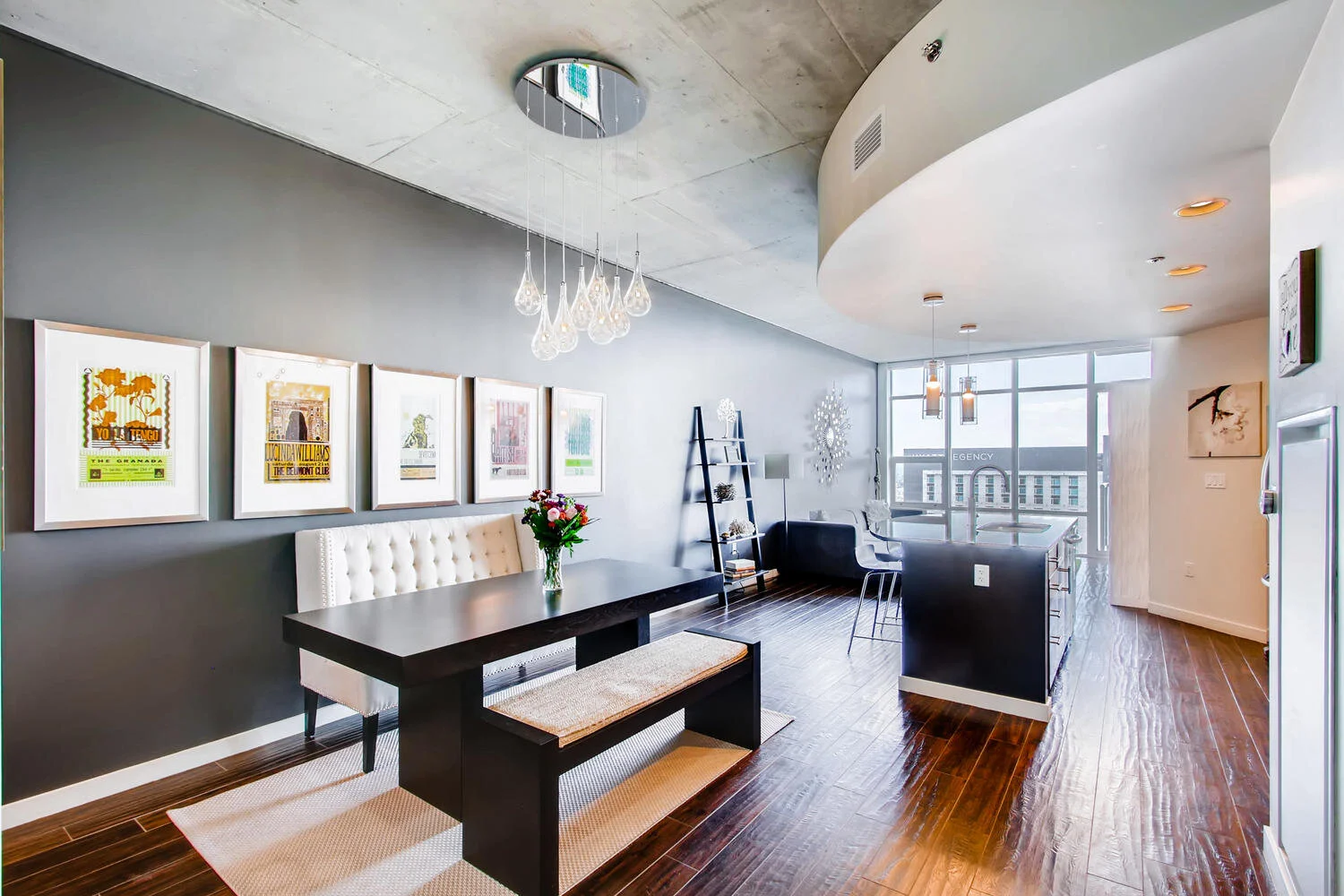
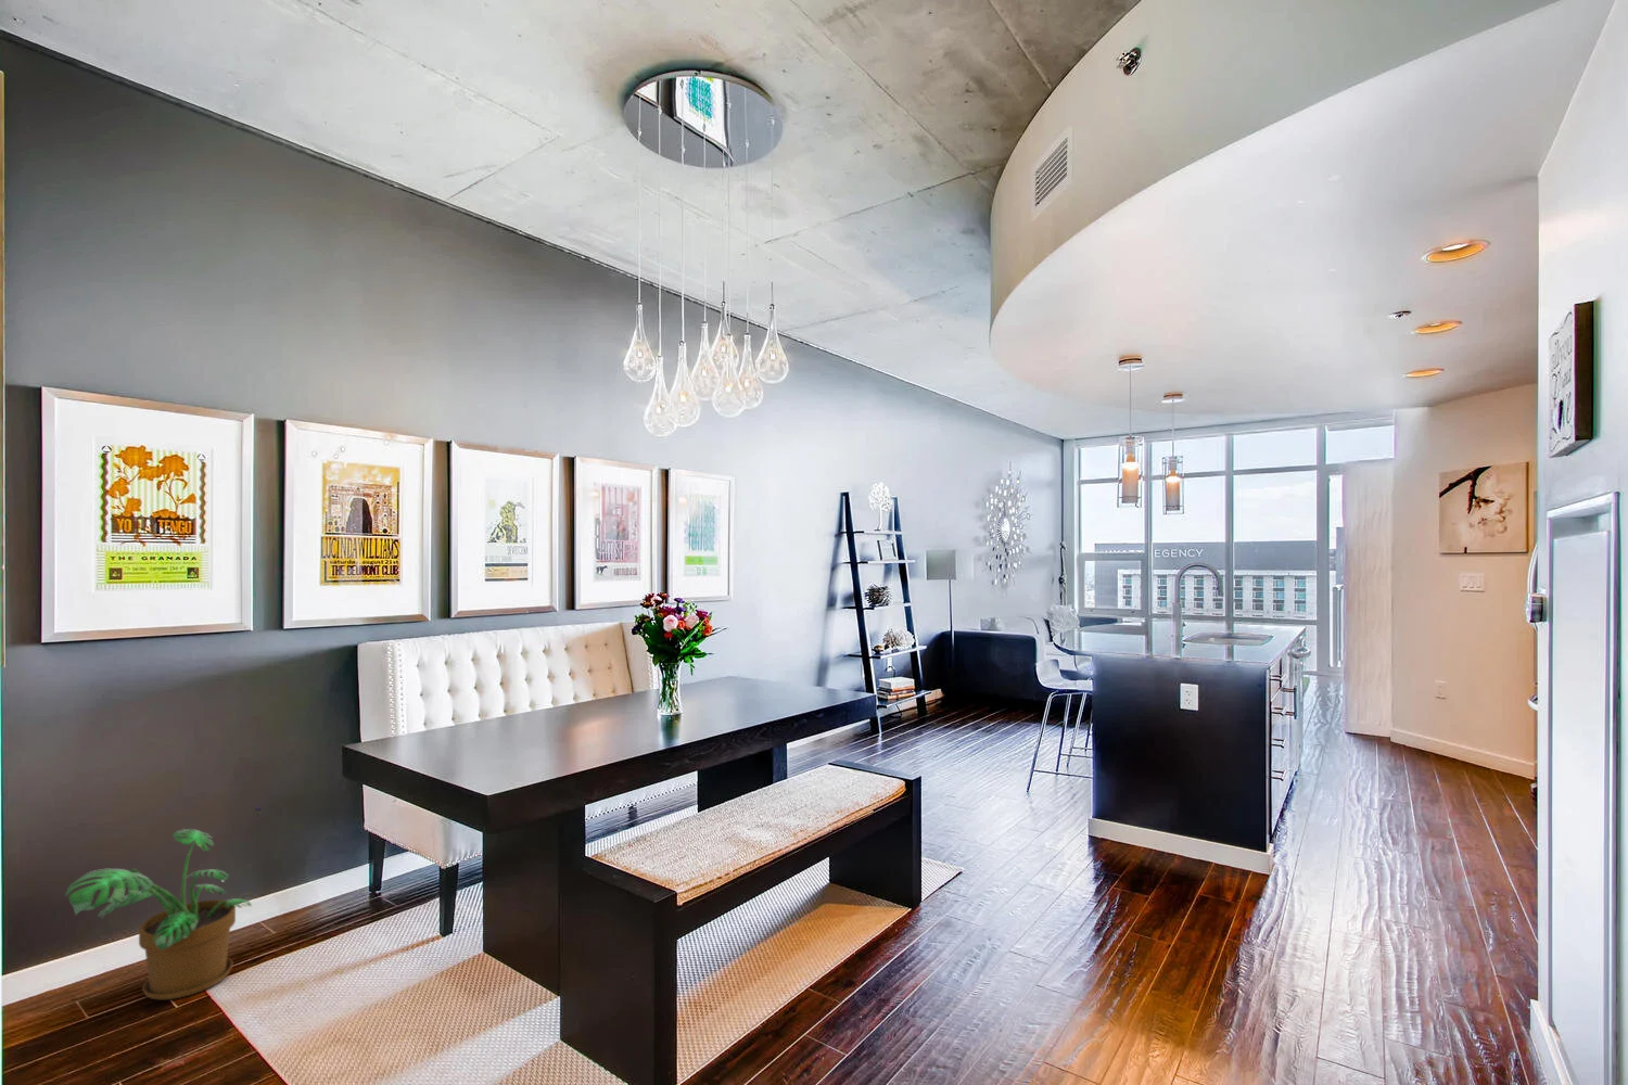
+ potted plant (156, 917)
